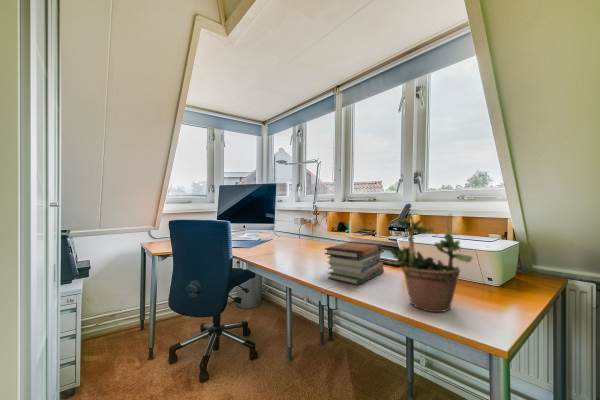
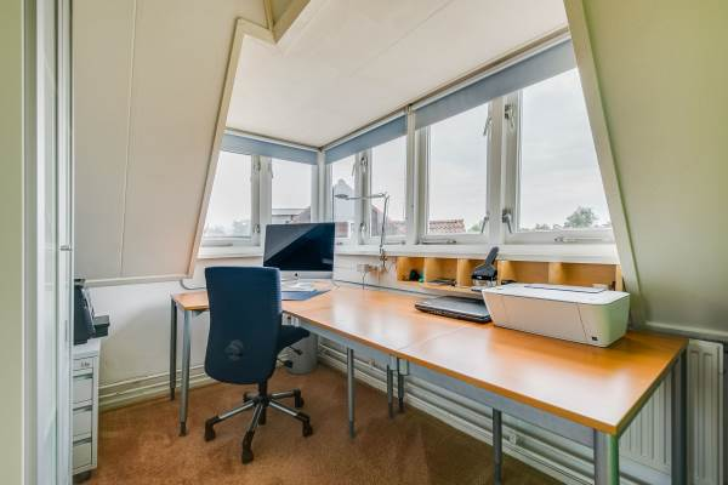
- potted plant (427, 257)
- book stack (355, 260)
